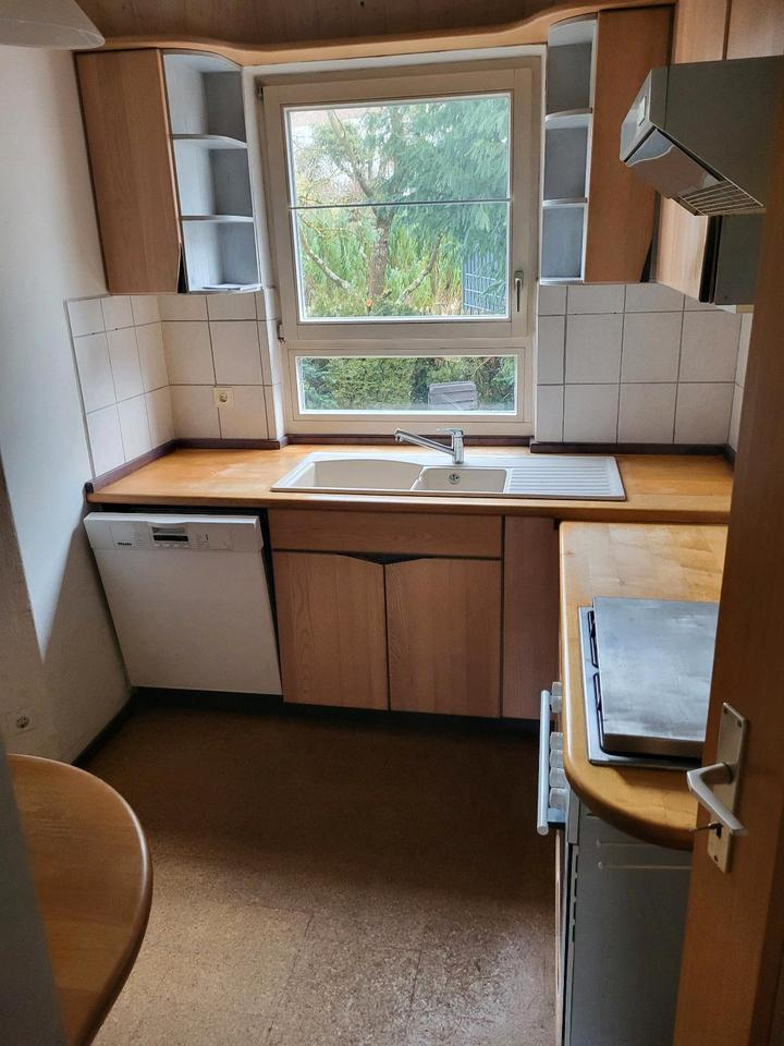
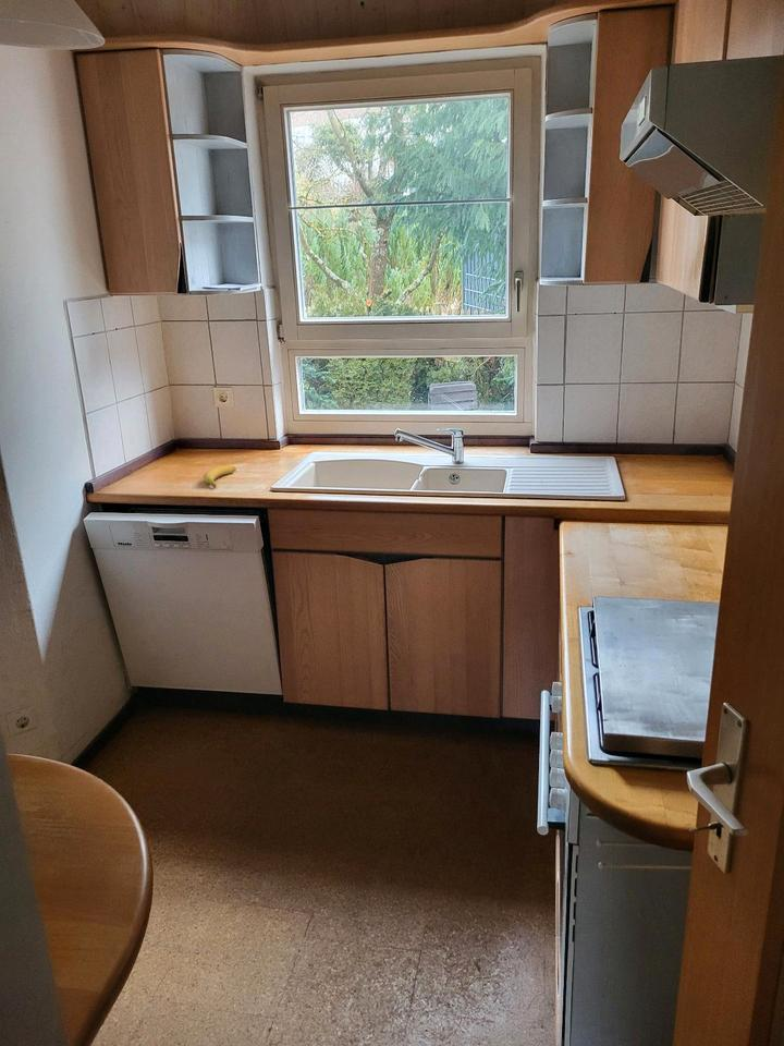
+ banana (219, 473)
